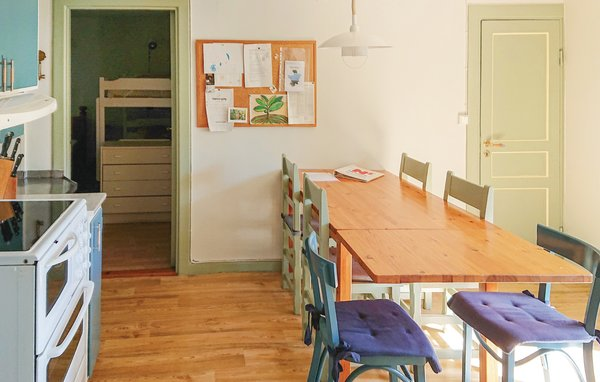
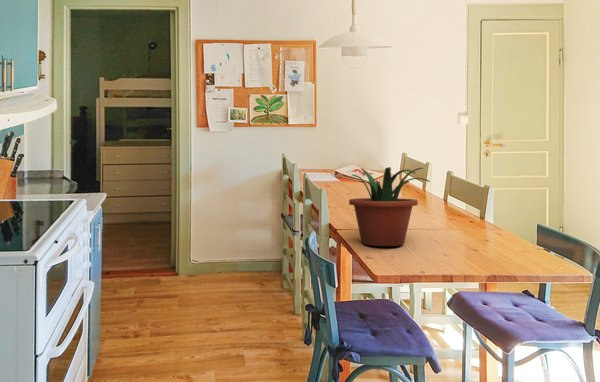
+ potted plant (389, 205)
